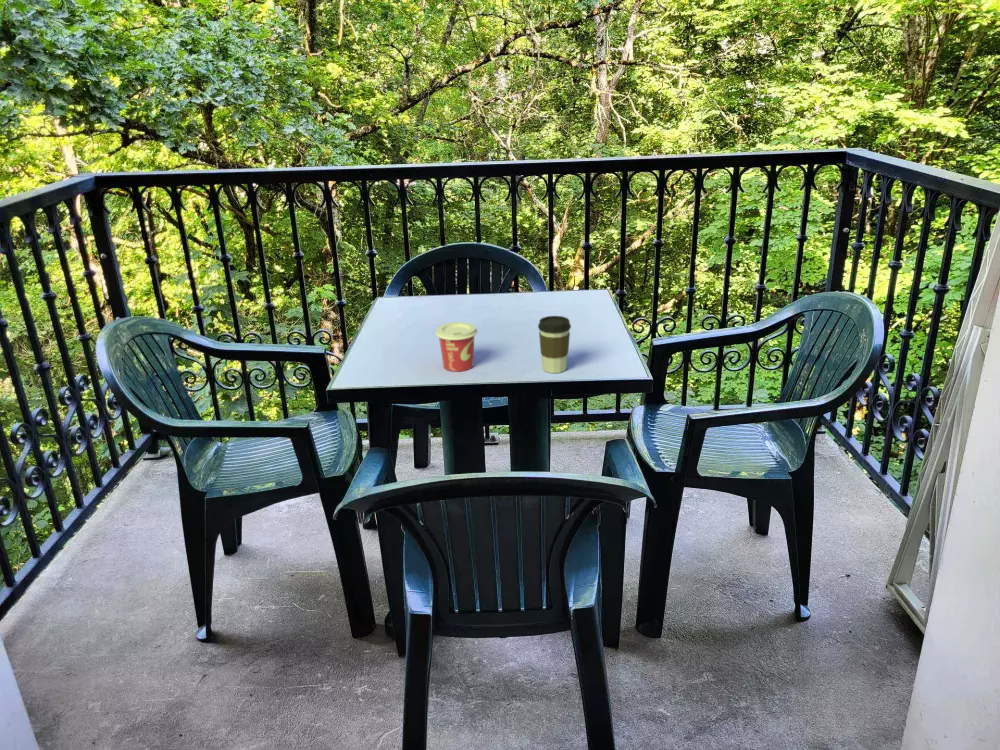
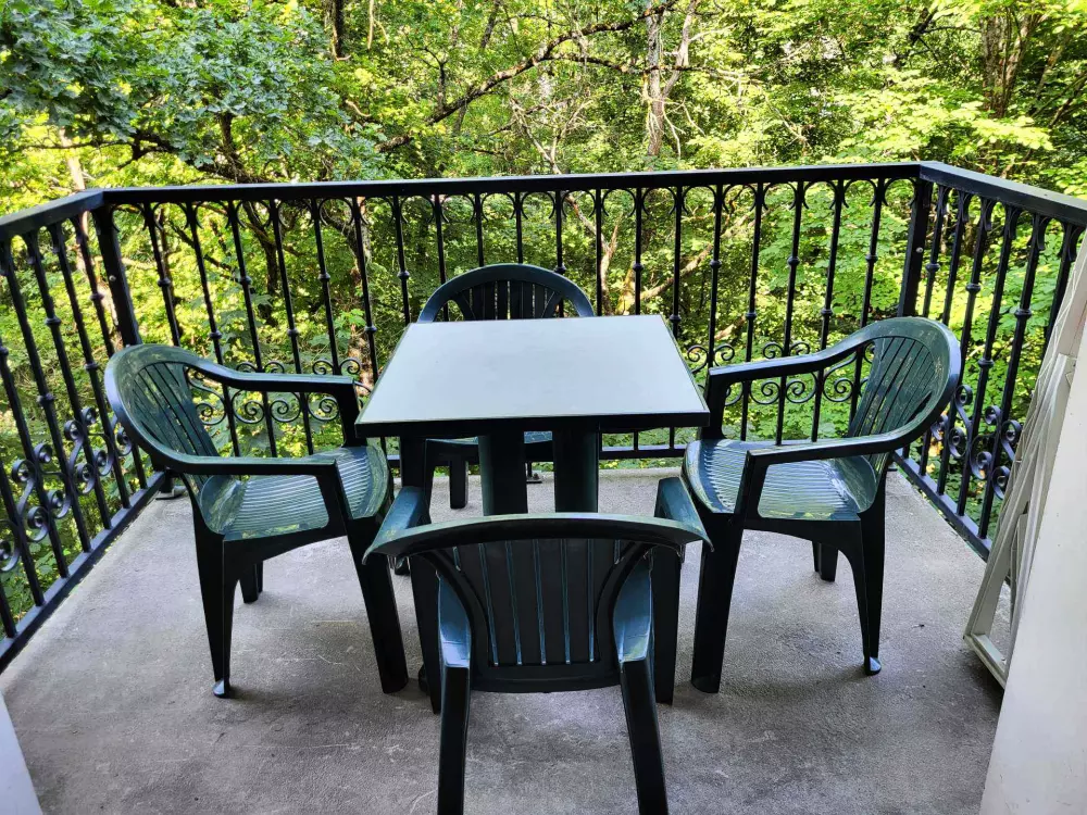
- cup (457, 347)
- coffee cup (554, 344)
